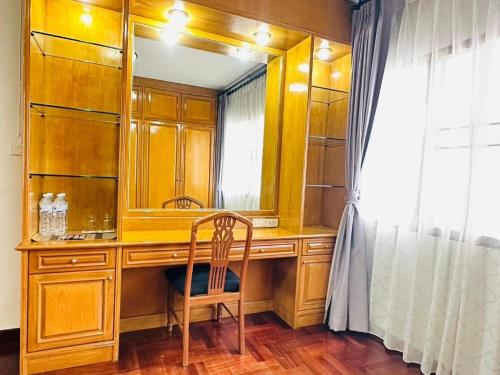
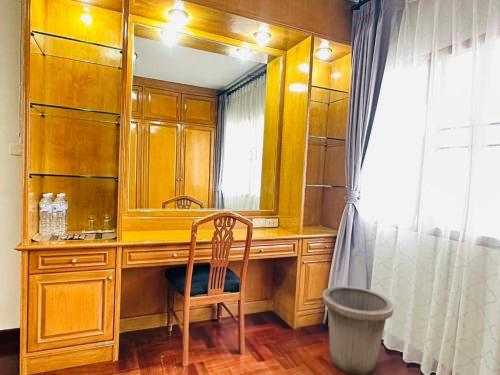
+ trash can (354, 331)
